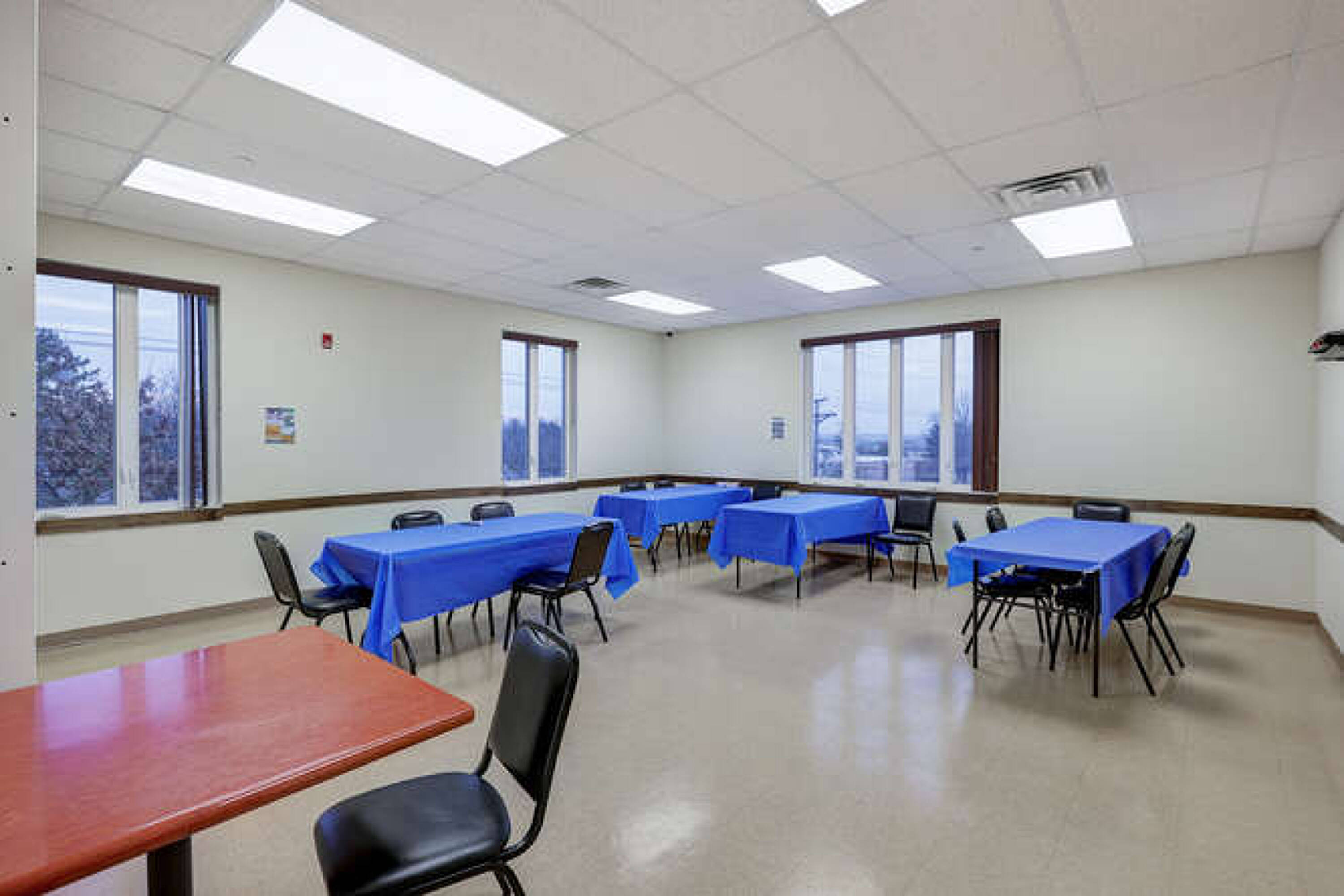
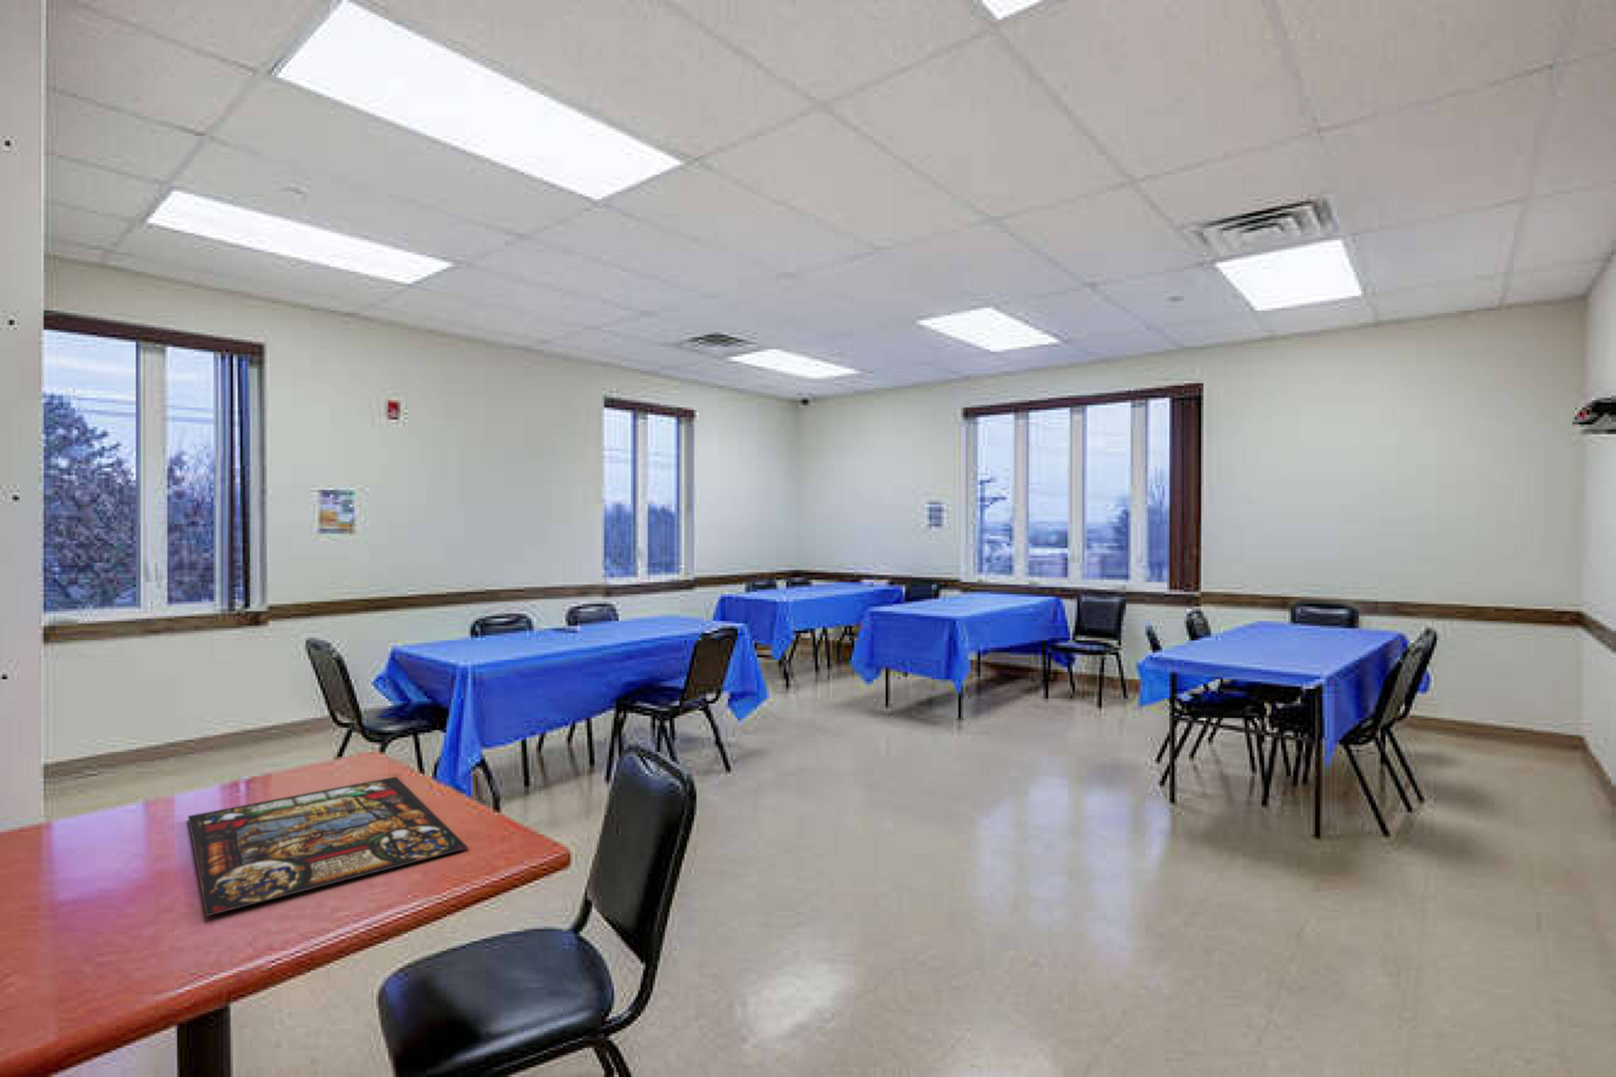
+ stained glass panel (321, 831)
